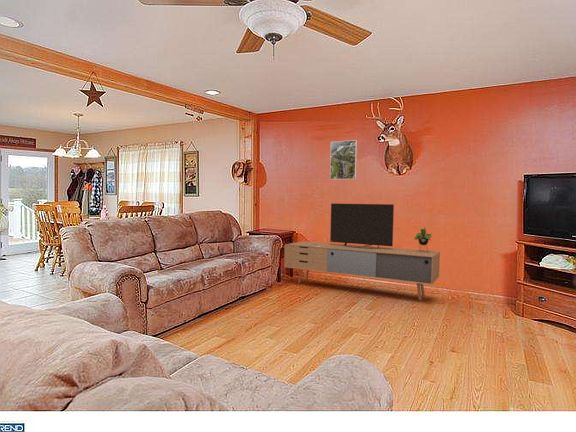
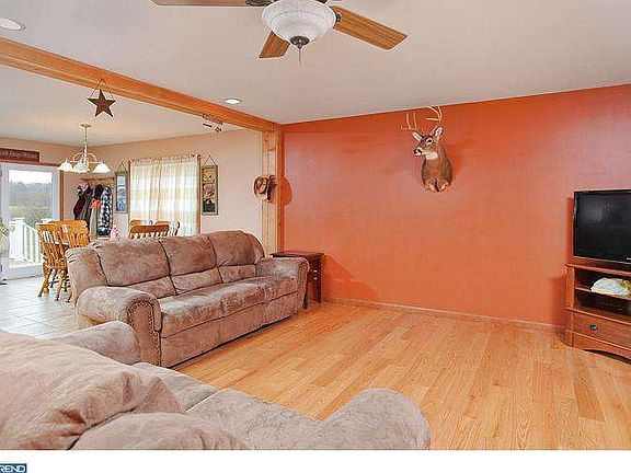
- media console (358, 246)
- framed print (343, 160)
